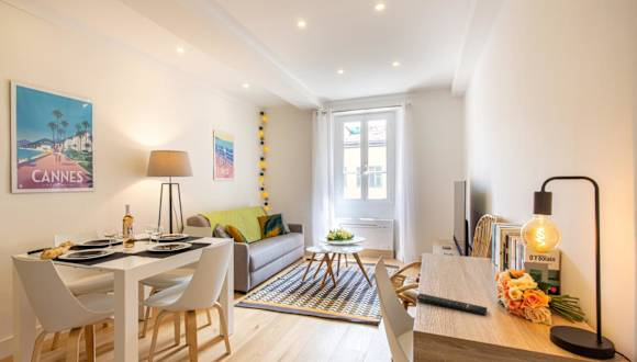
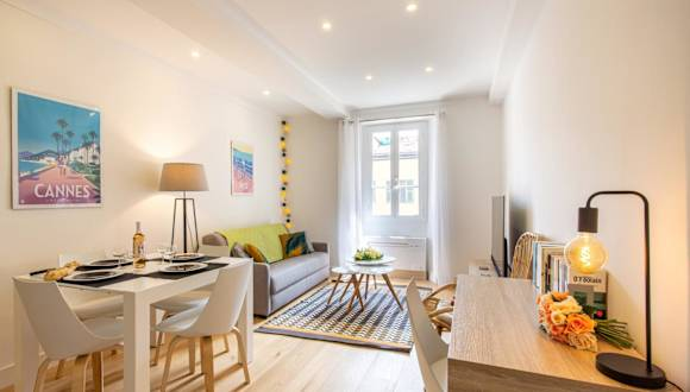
- remote control (449, 304)
